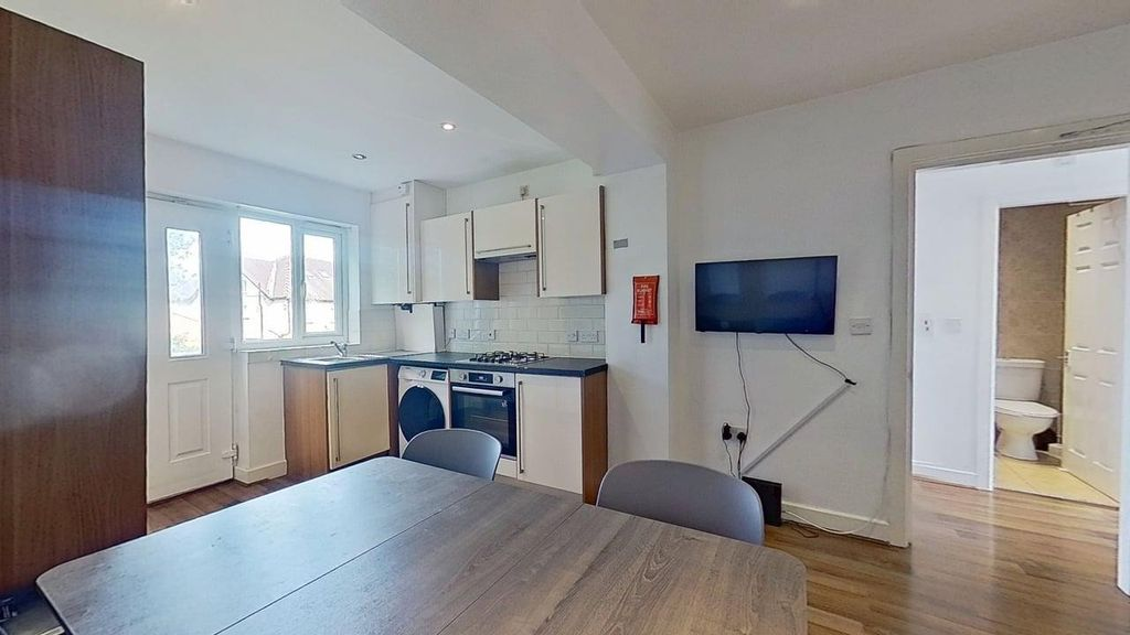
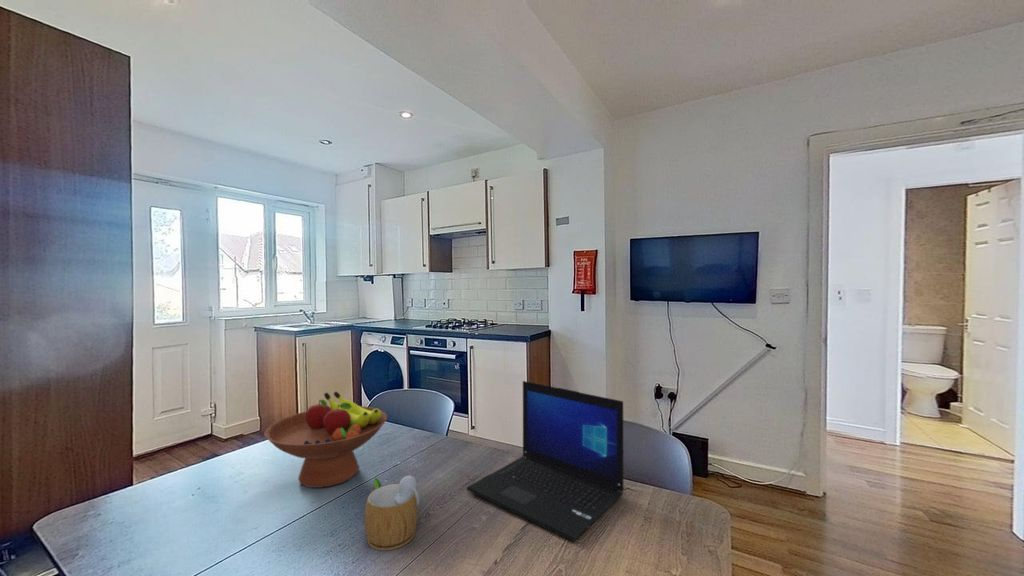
+ mug (388, 504)
+ fruit bowl (329, 438)
+ laptop (544, 446)
